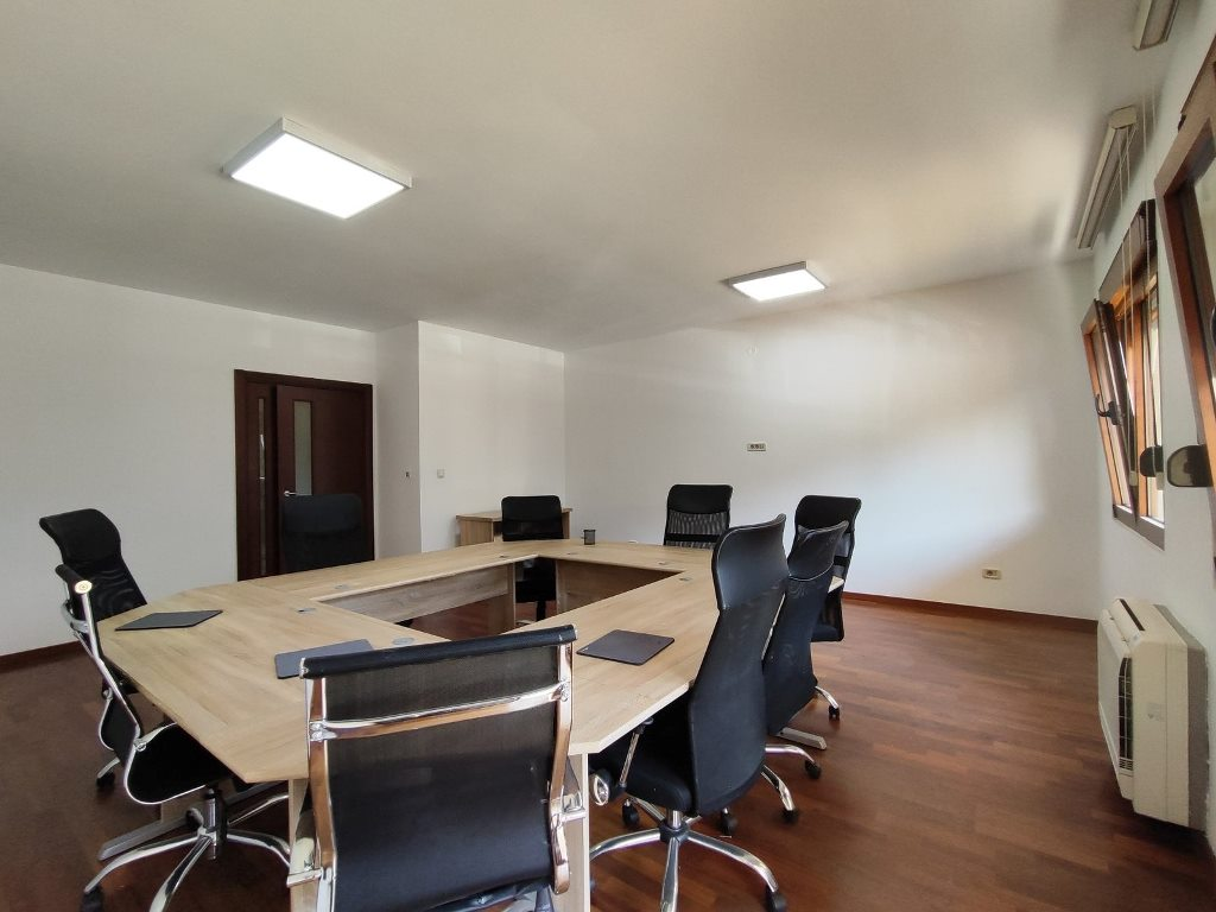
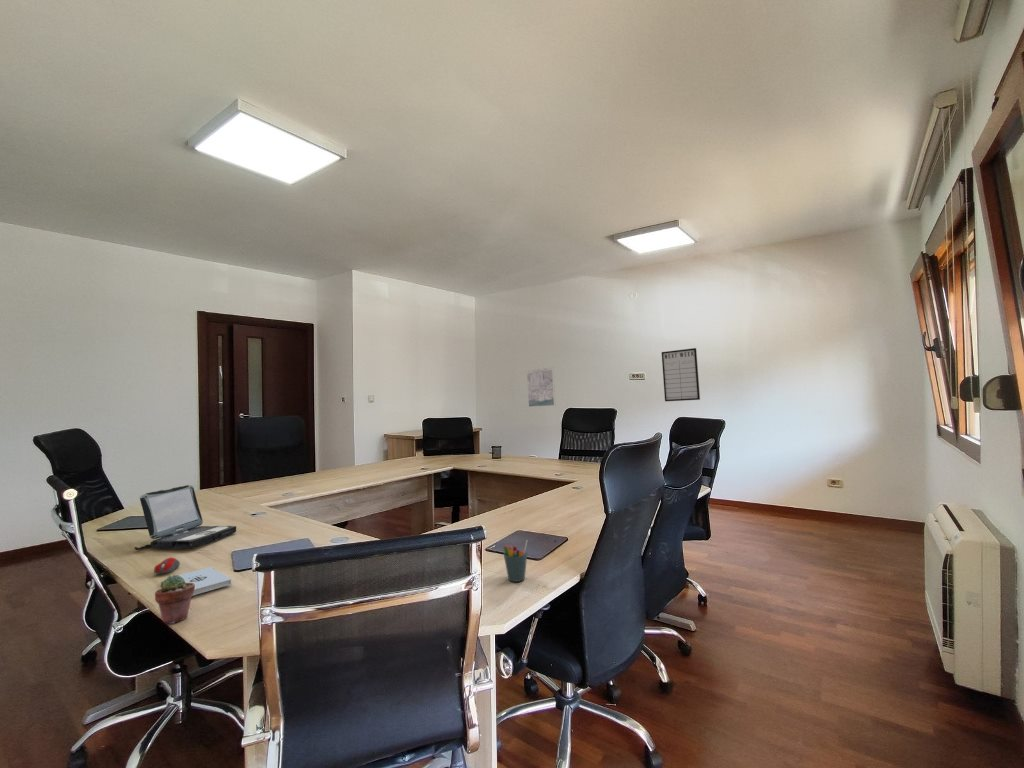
+ notepad (198, 581)
+ writing board (680, 375)
+ laptop (188, 514)
+ pen holder (515, 559)
+ computer mouse (167, 564)
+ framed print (540, 387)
+ potted succulent (175, 596)
